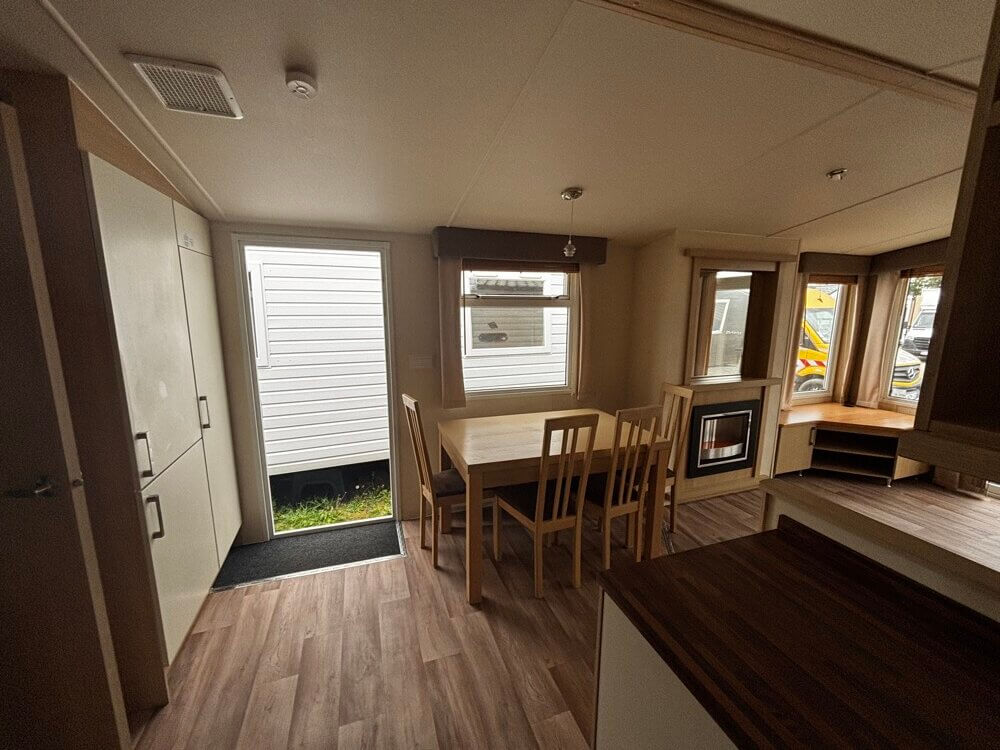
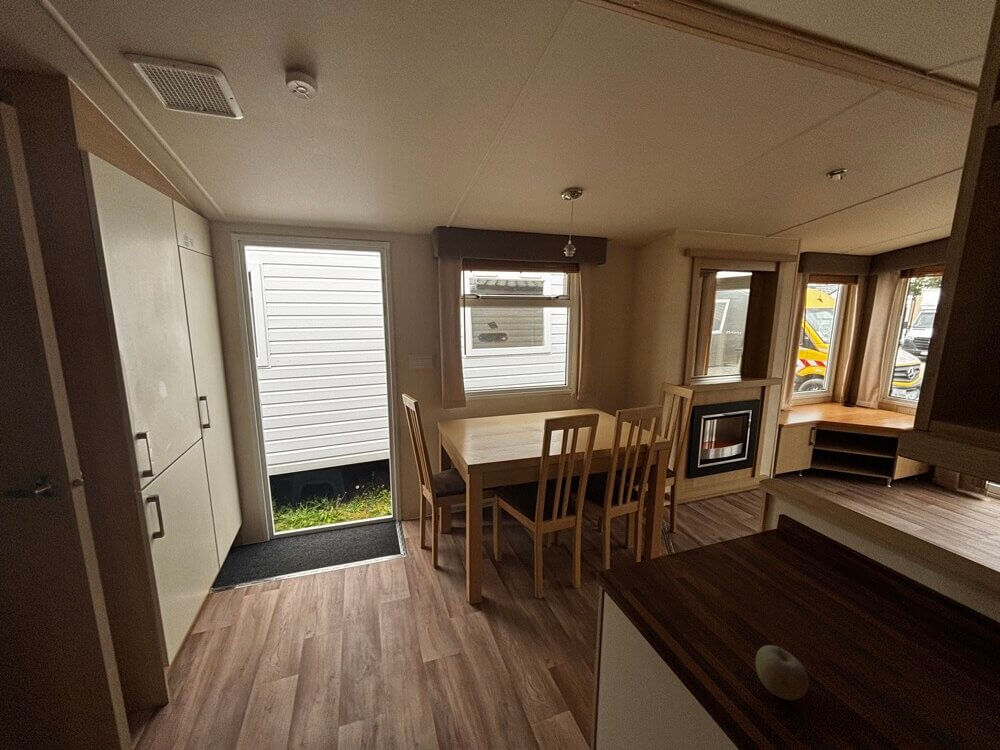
+ fruit (780, 669)
